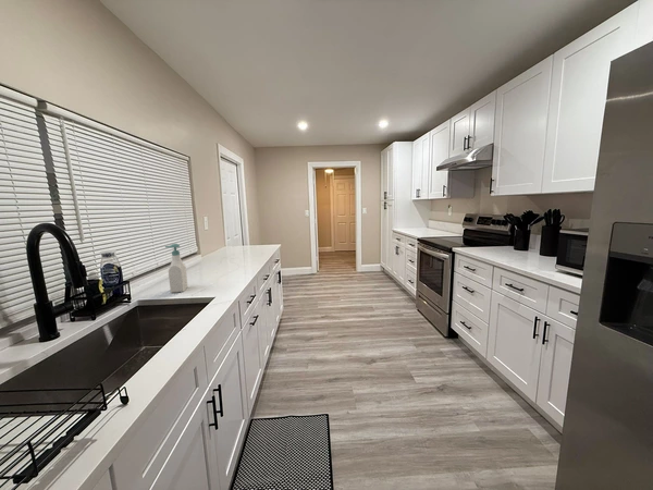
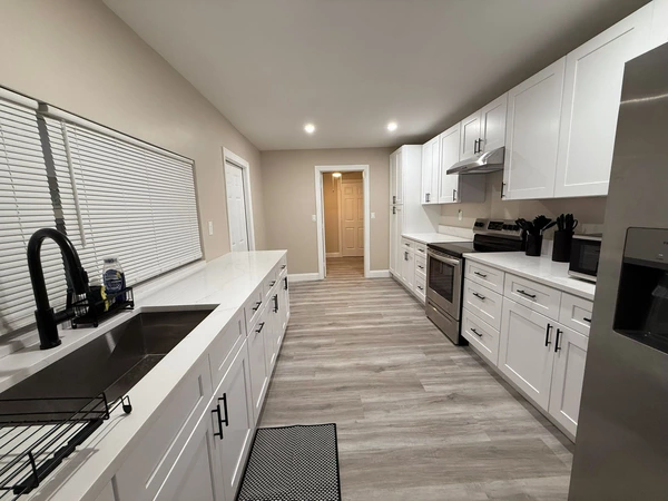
- soap bottle (175, 267)
